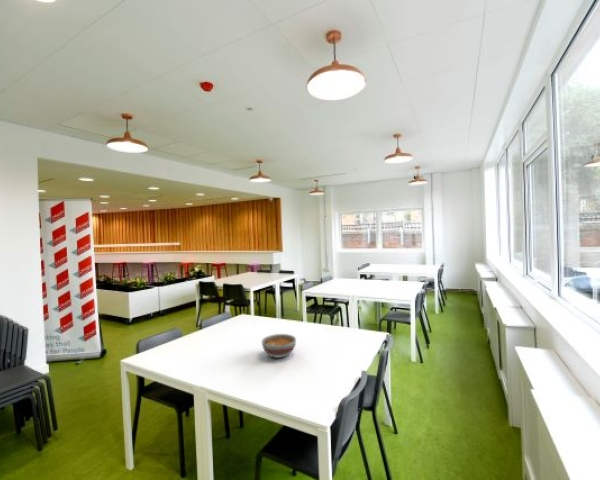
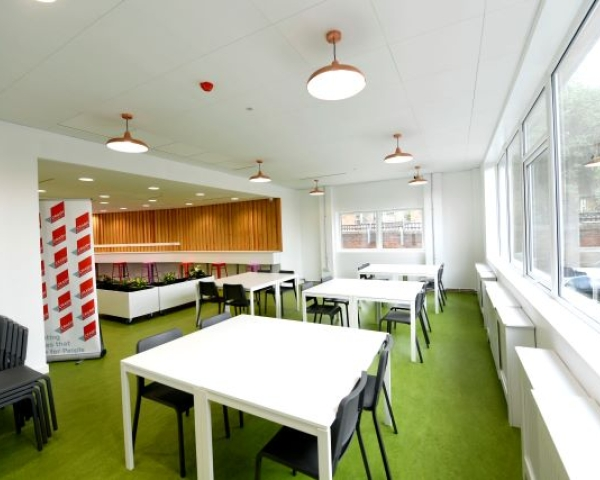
- bowl (279, 347)
